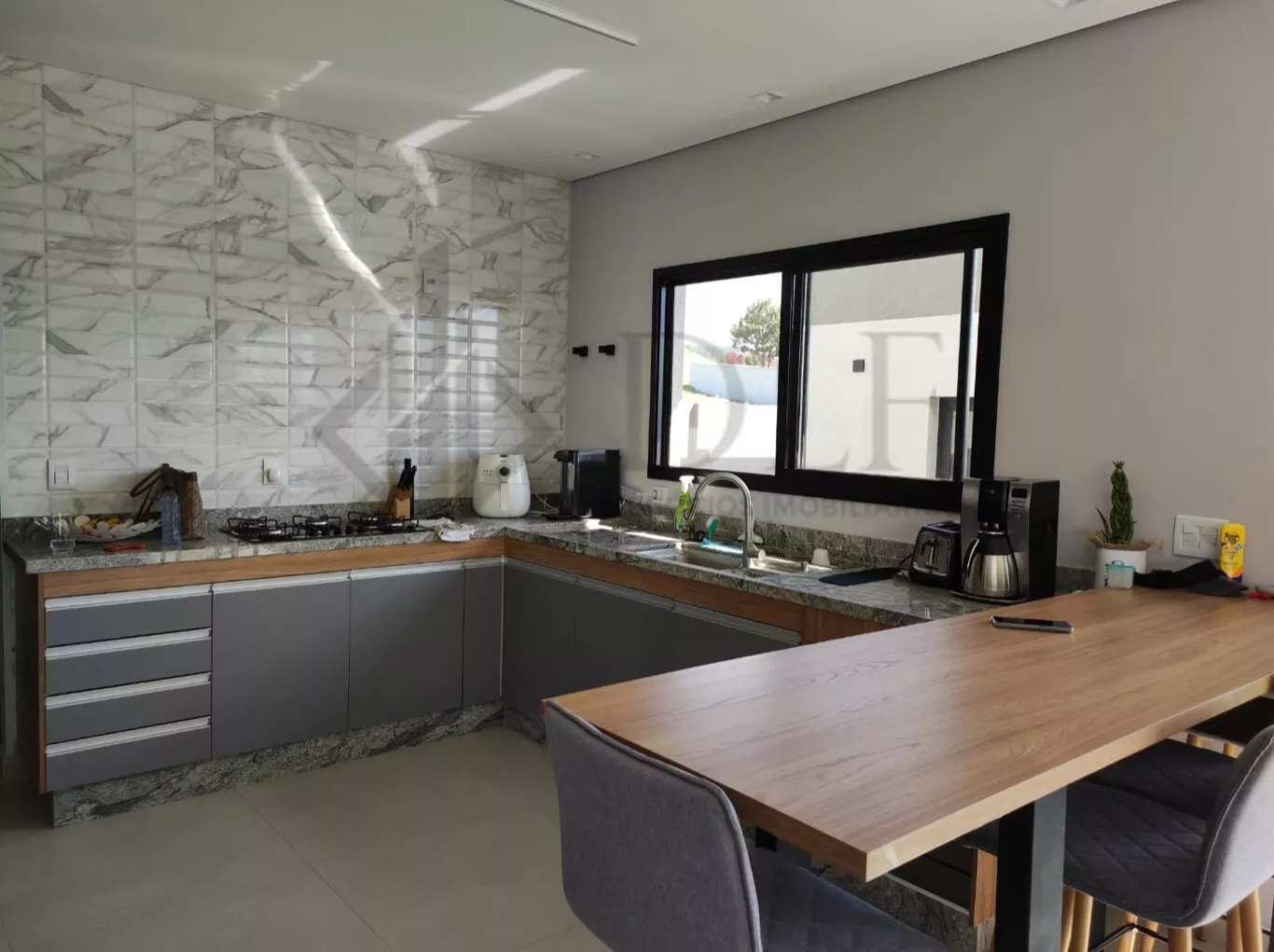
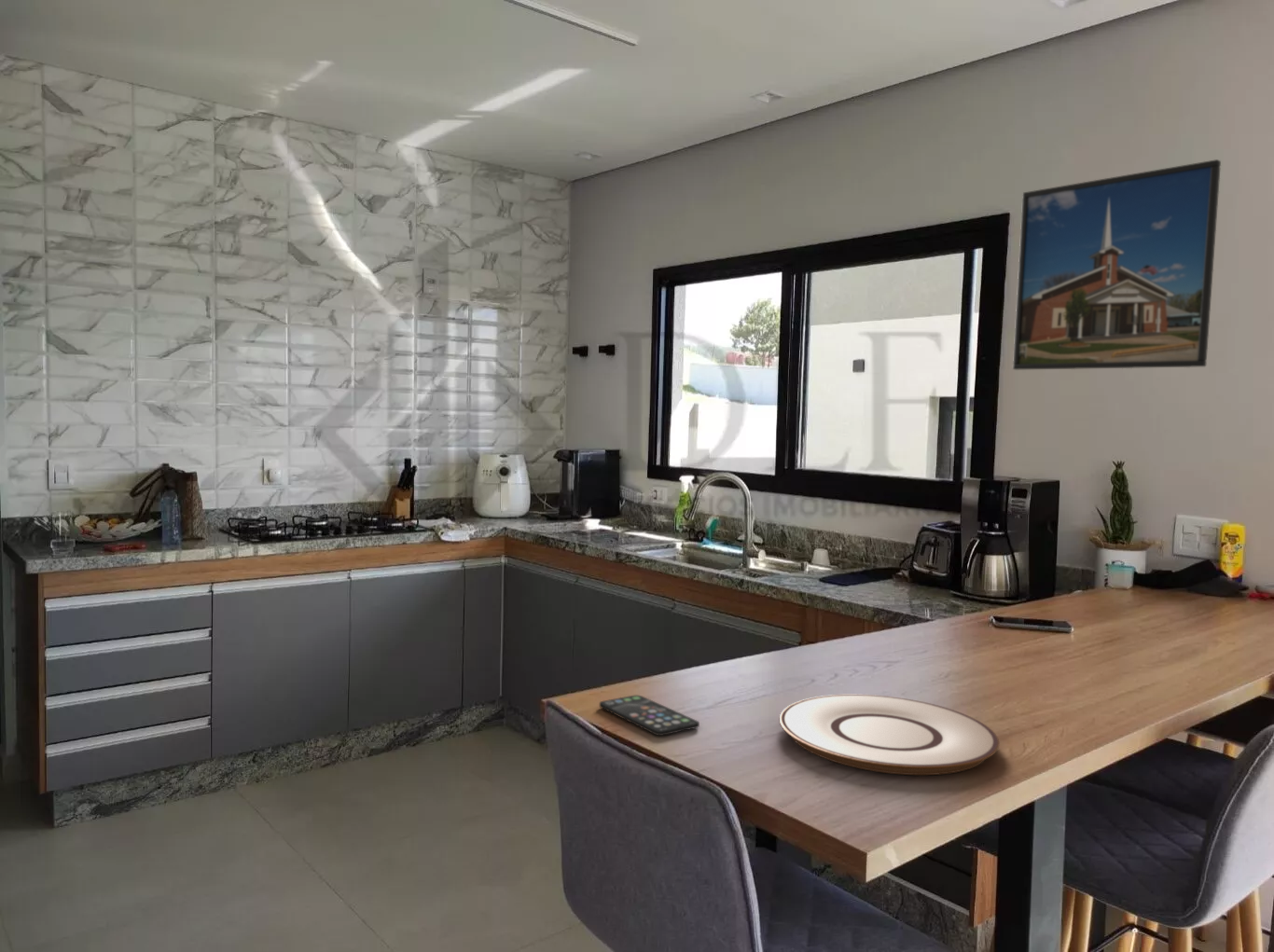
+ smartphone (647, 713)
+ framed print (1108, 273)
+ plate (885, 732)
